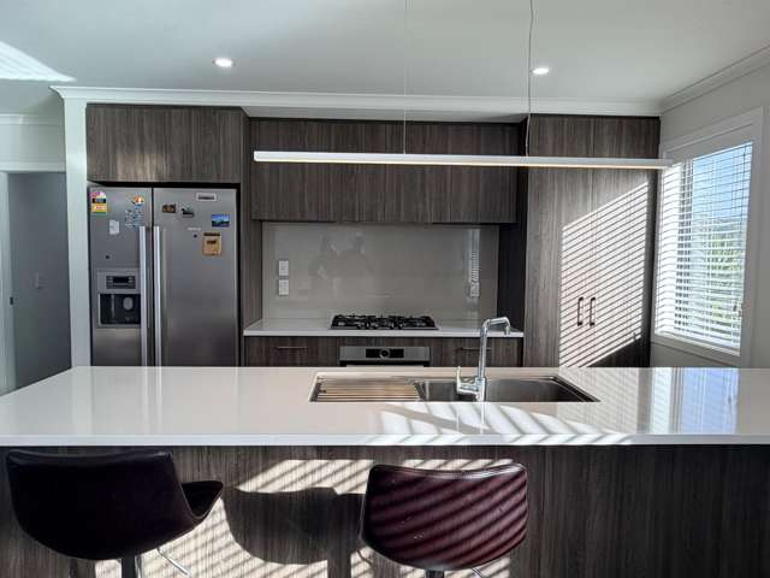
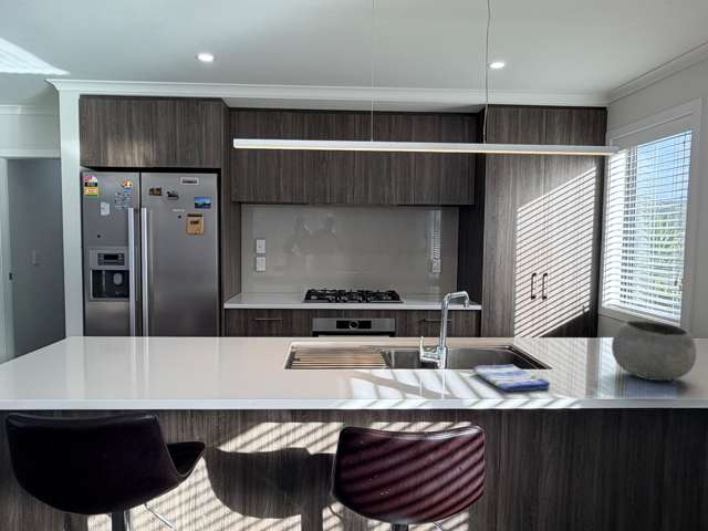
+ dish towel (509, 376)
+ bowl (652, 351)
